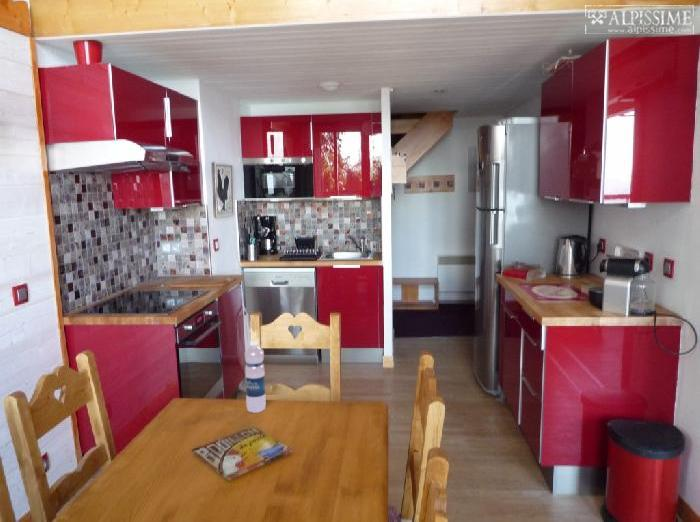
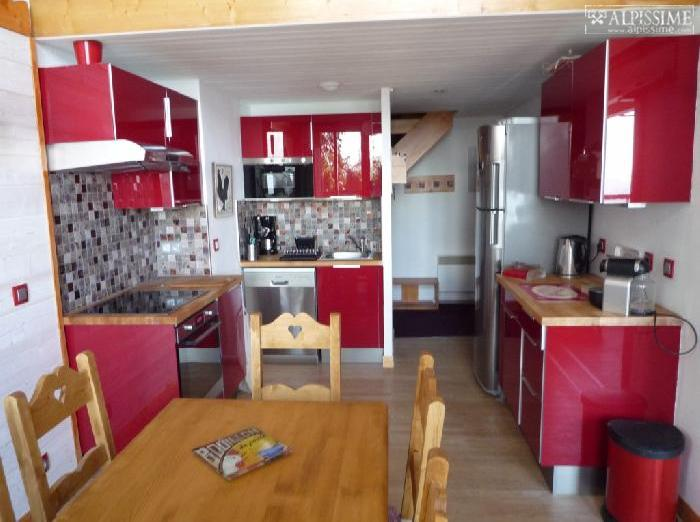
- water bottle (255, 376)
